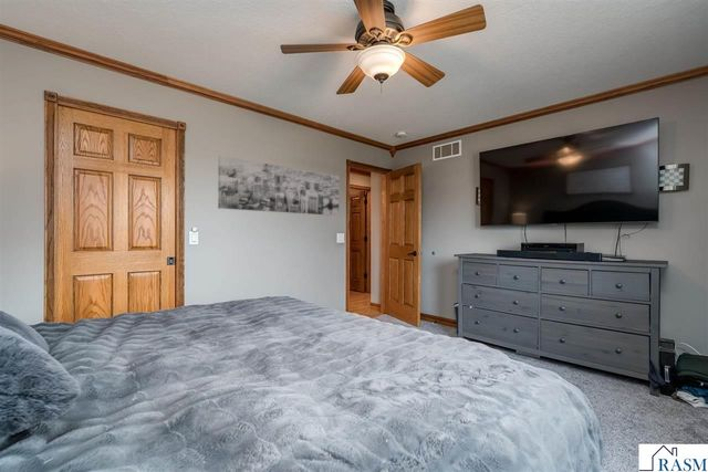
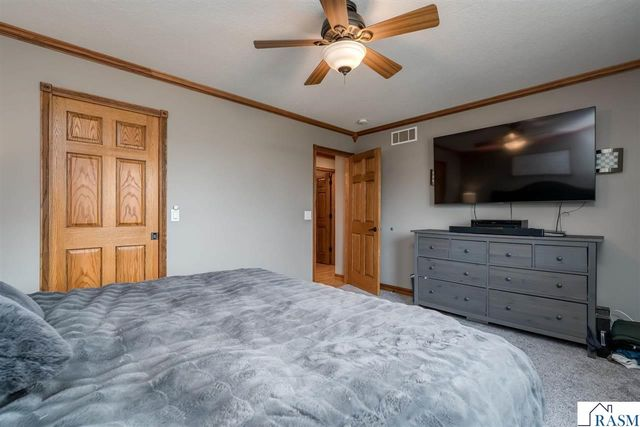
- wall art (287, 189)
